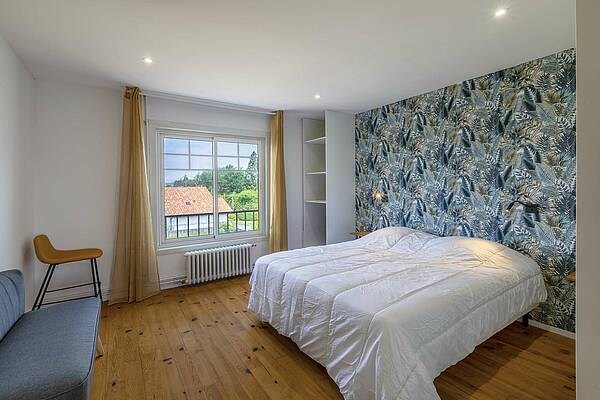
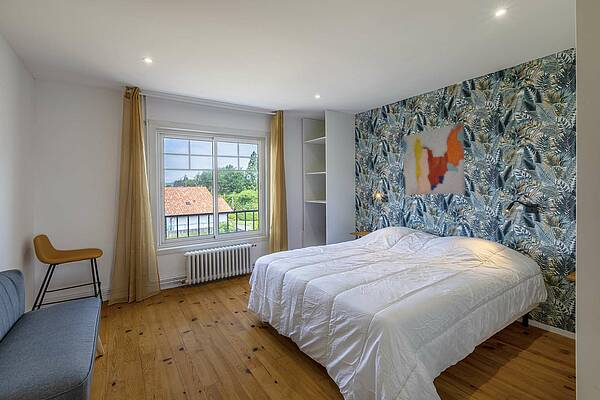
+ wall art (431, 162)
